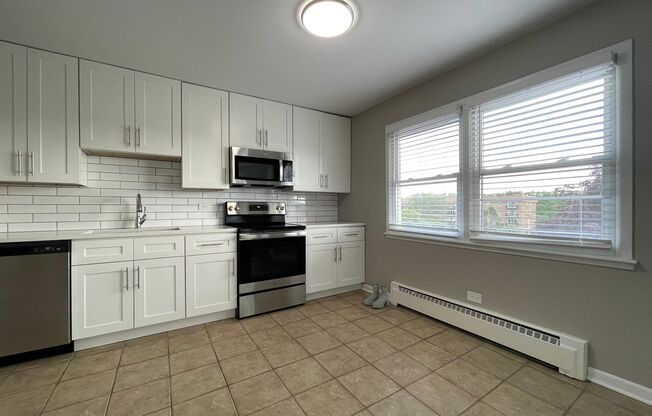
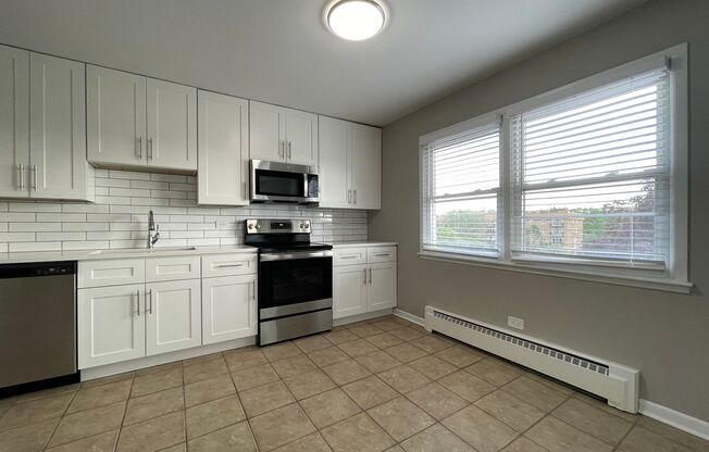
- boots (377, 295)
